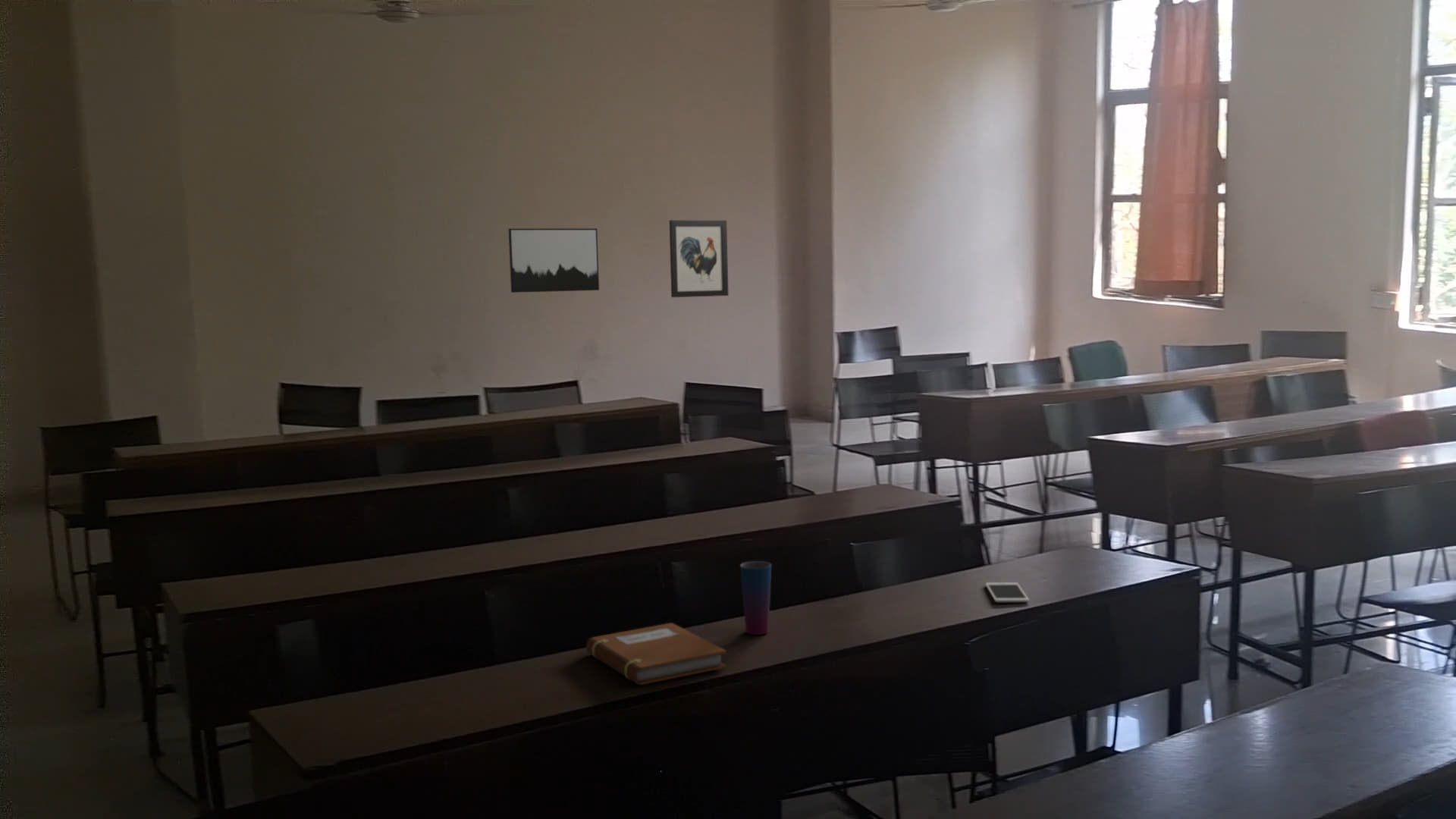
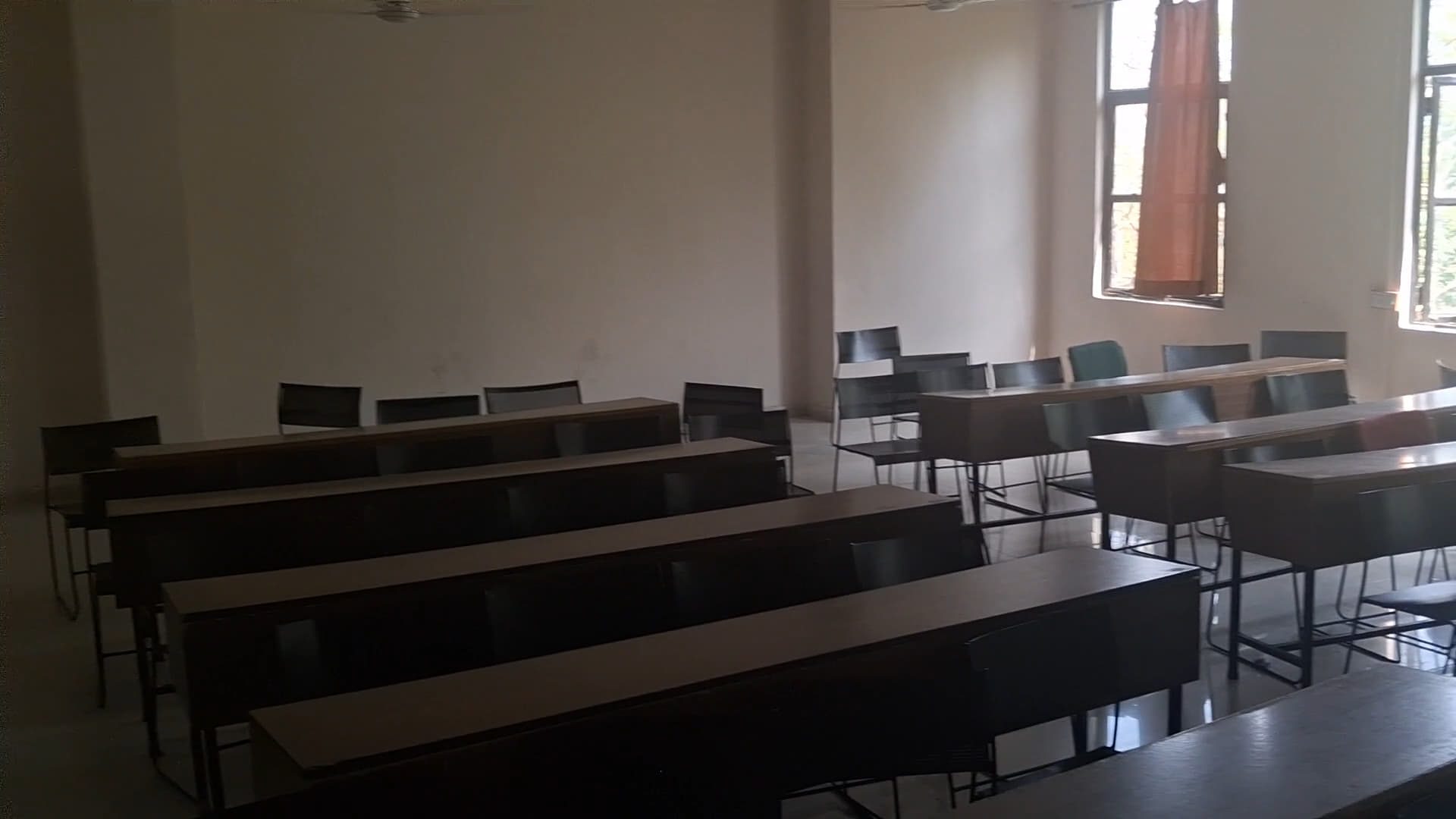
- notebook (653, 651)
- wall art (554, 259)
- cup (756, 598)
- wall art (699, 259)
- cell phone (1006, 592)
